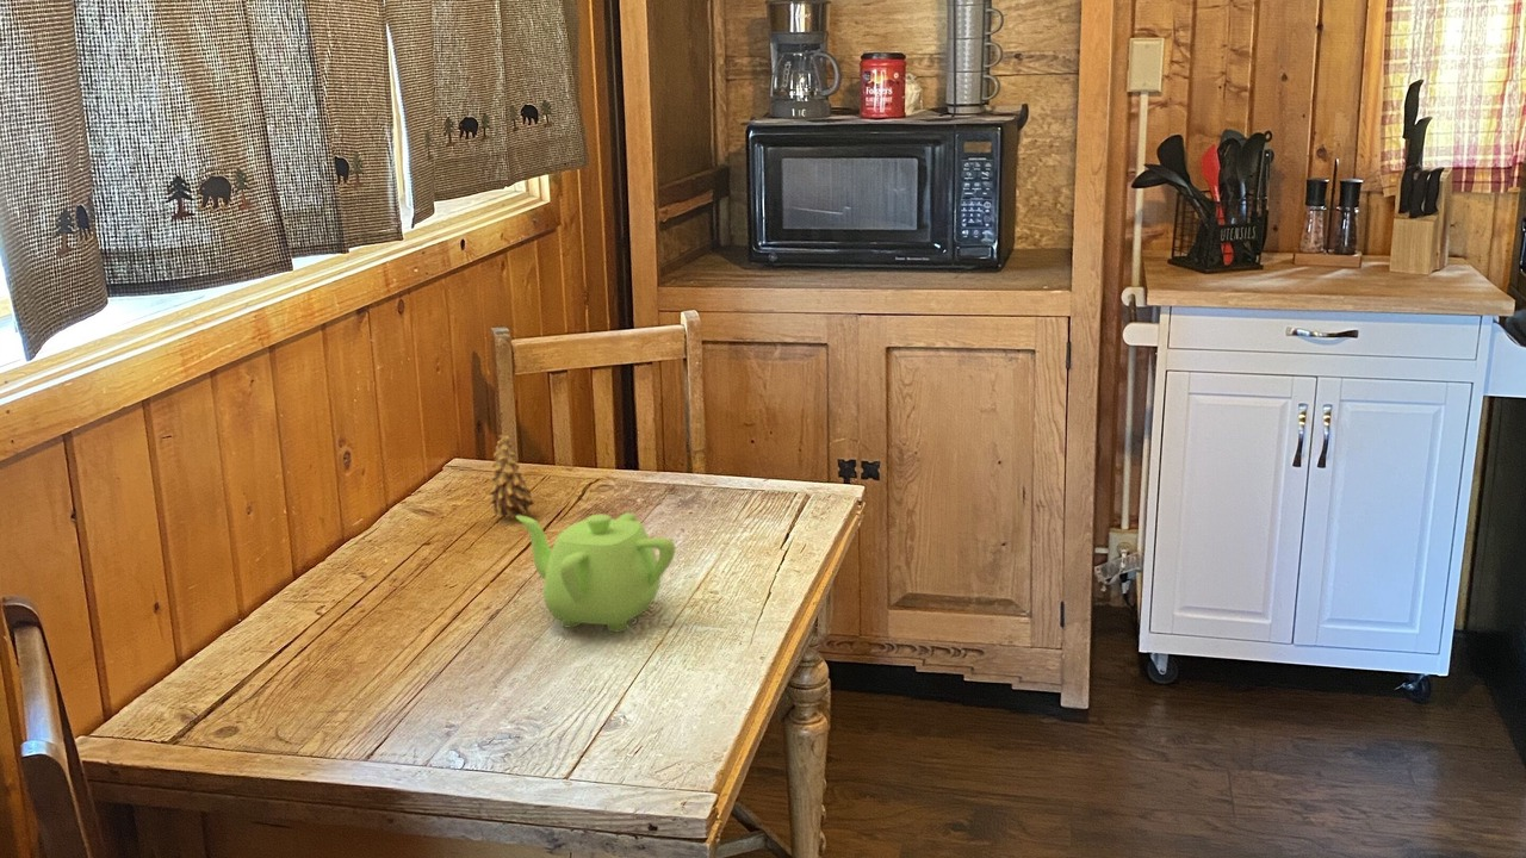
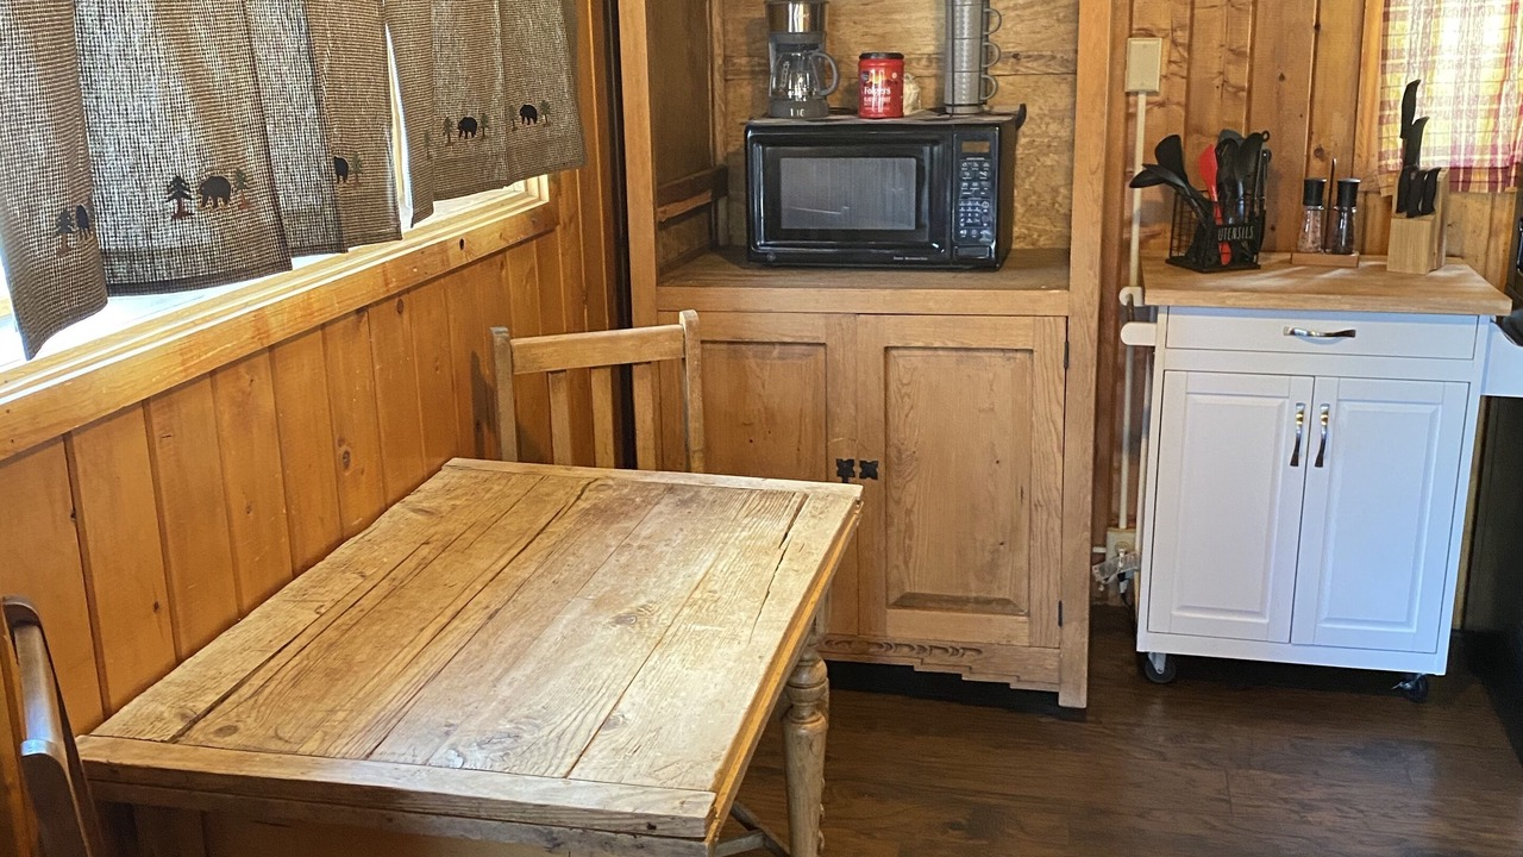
- pine cone (508, 478)
- teapot (595, 566)
